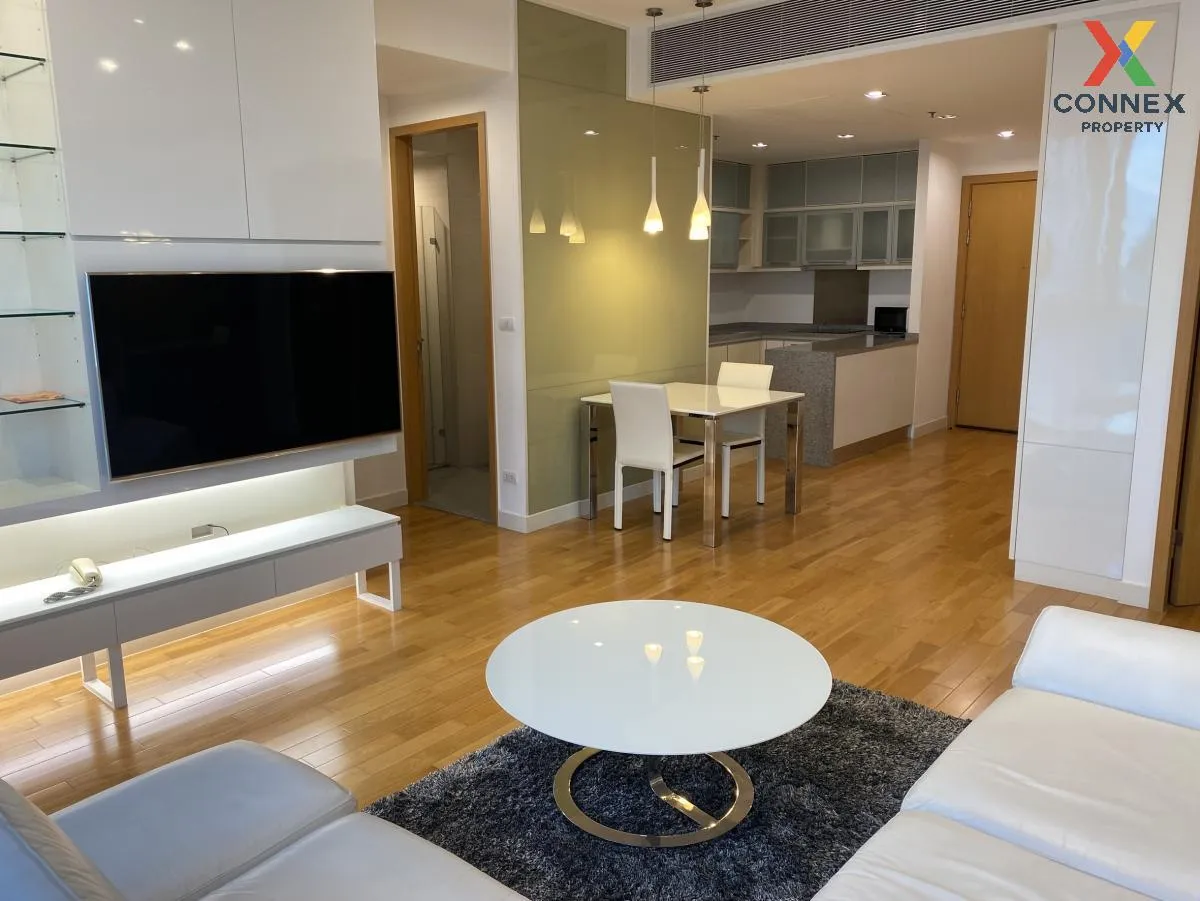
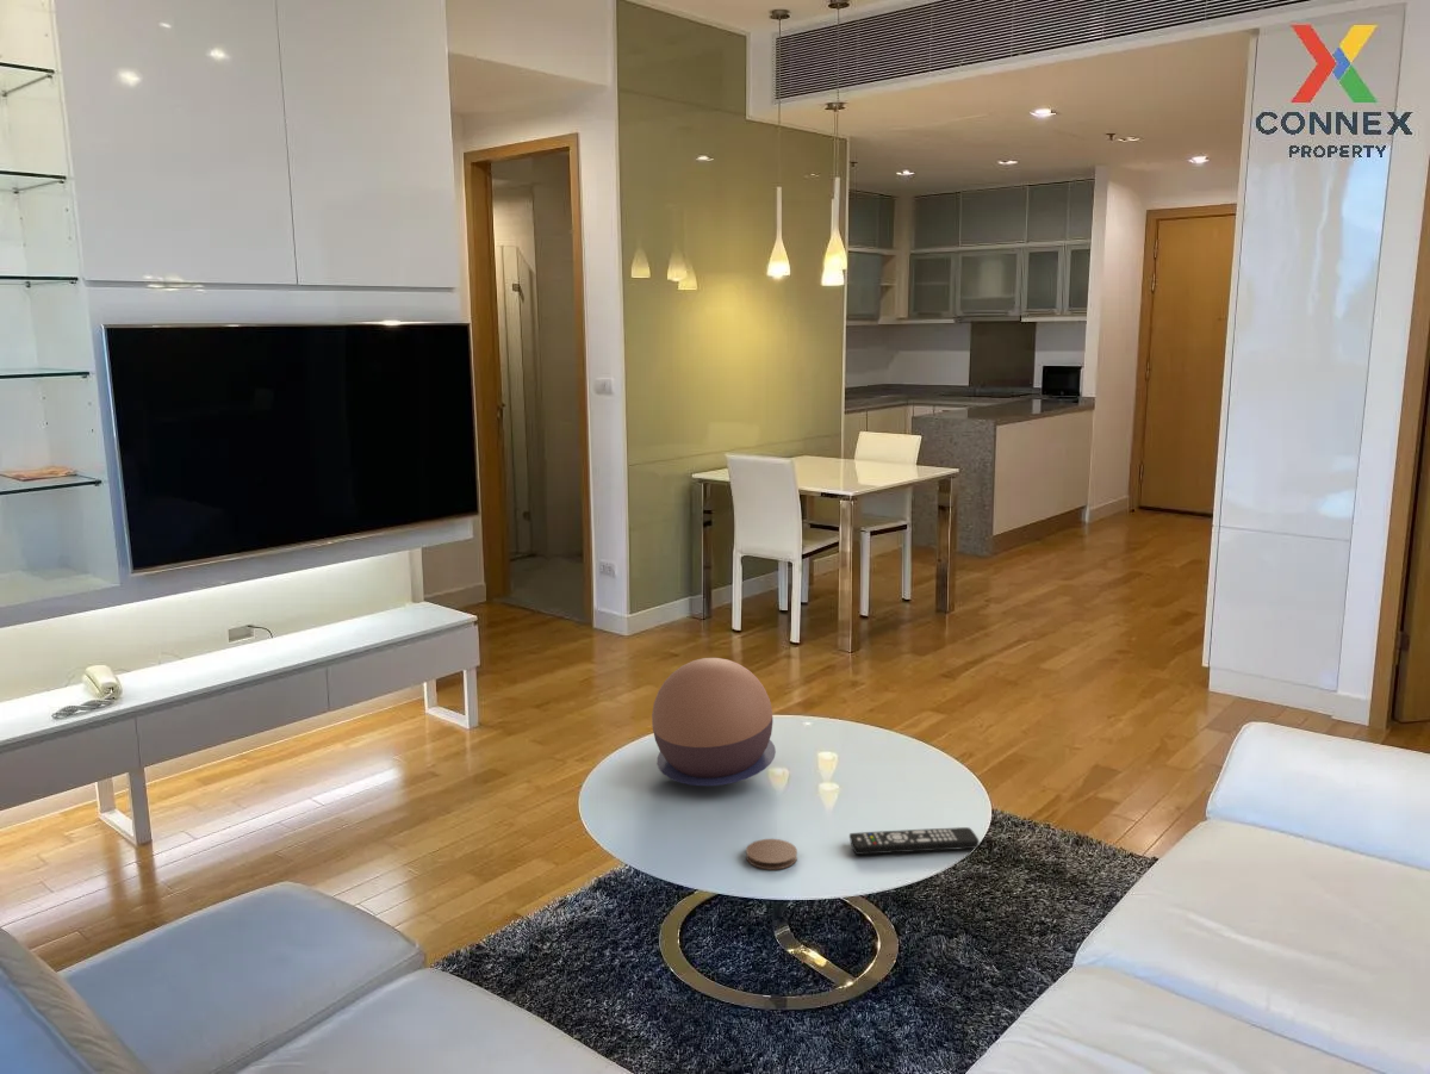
+ decorative bowl (714, 718)
+ coaster (771, 853)
+ remote control (913, 840)
